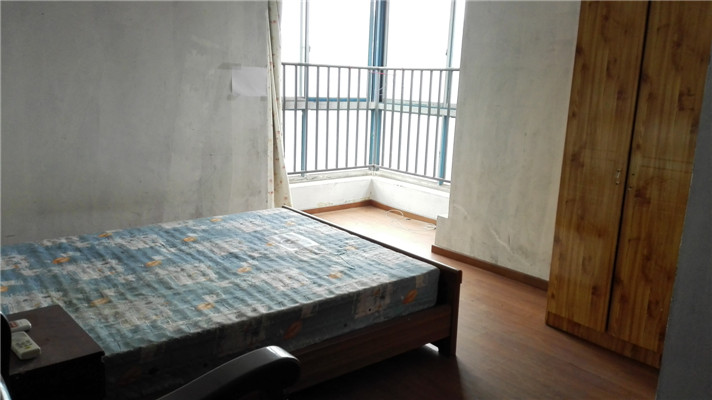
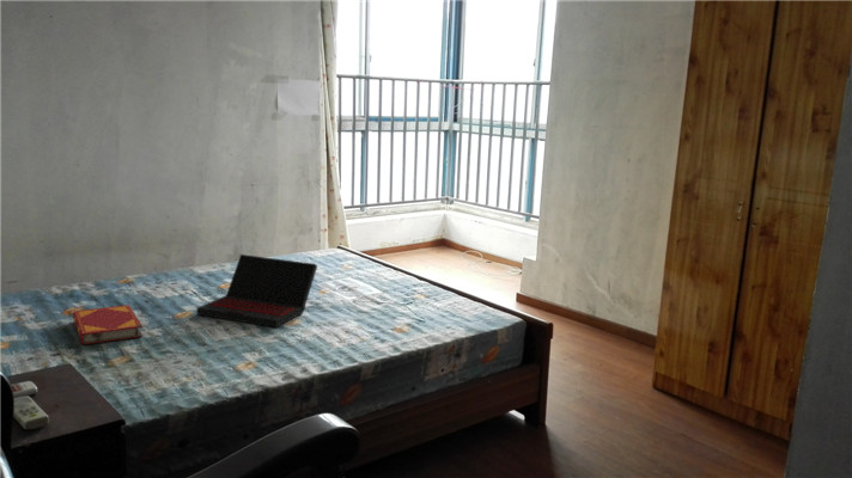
+ laptop (258, 287)
+ hardback book (106, 323)
